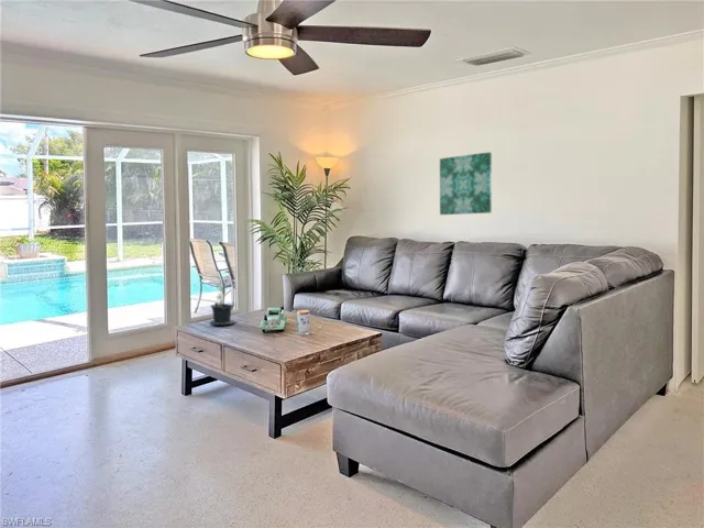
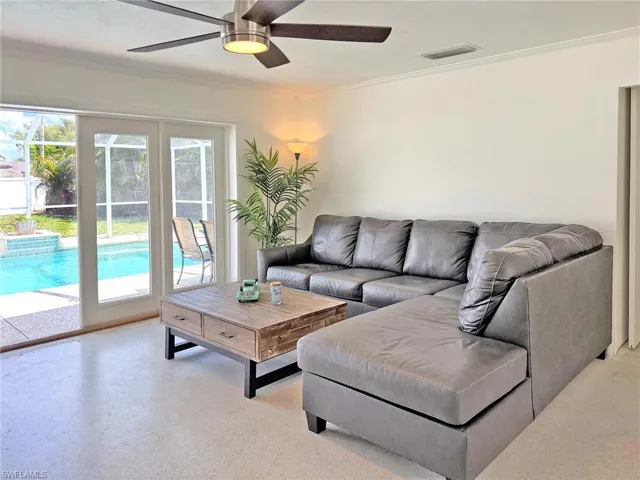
- potted plant (221, 301)
- wall art (464, 185)
